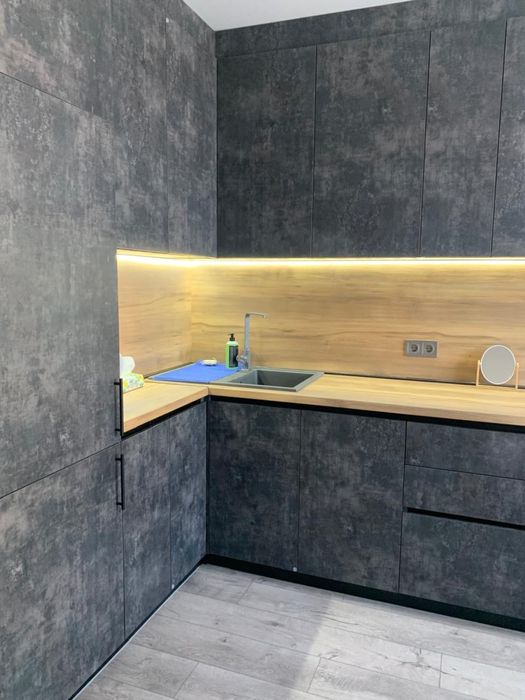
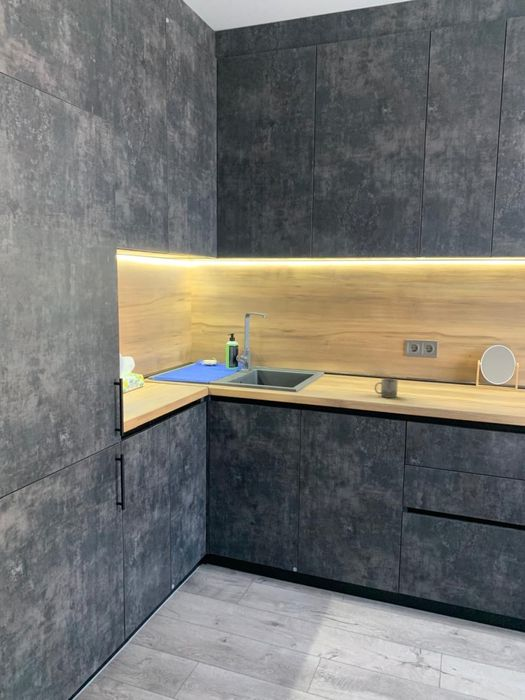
+ cup (385, 388)
